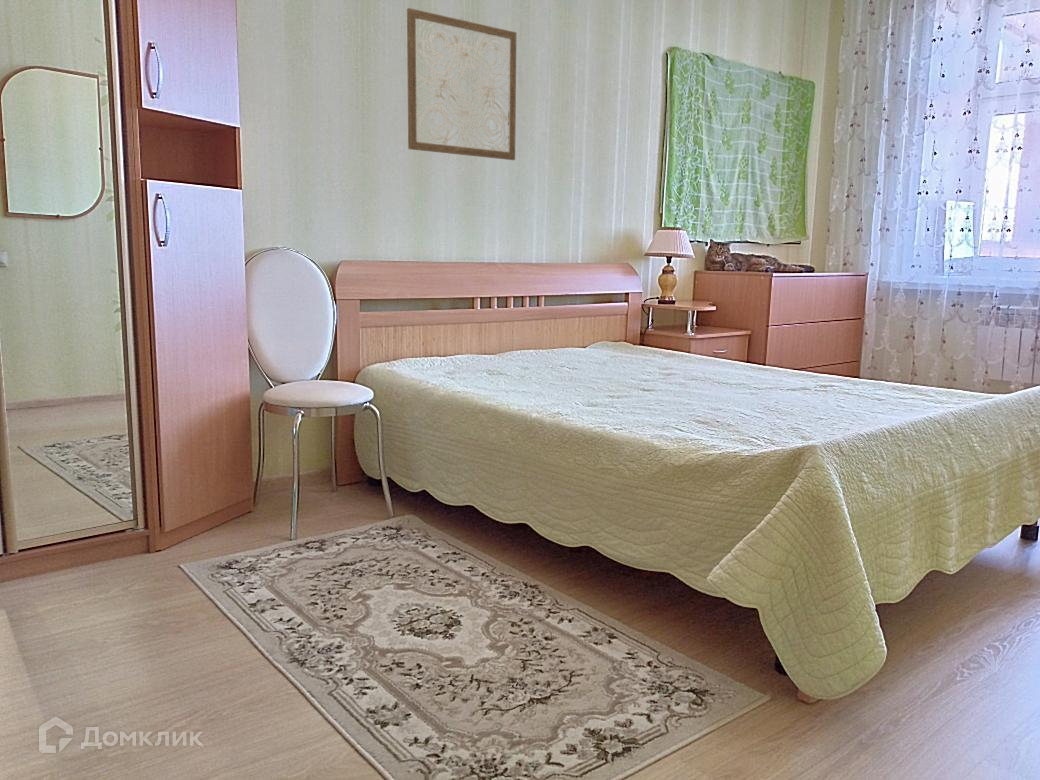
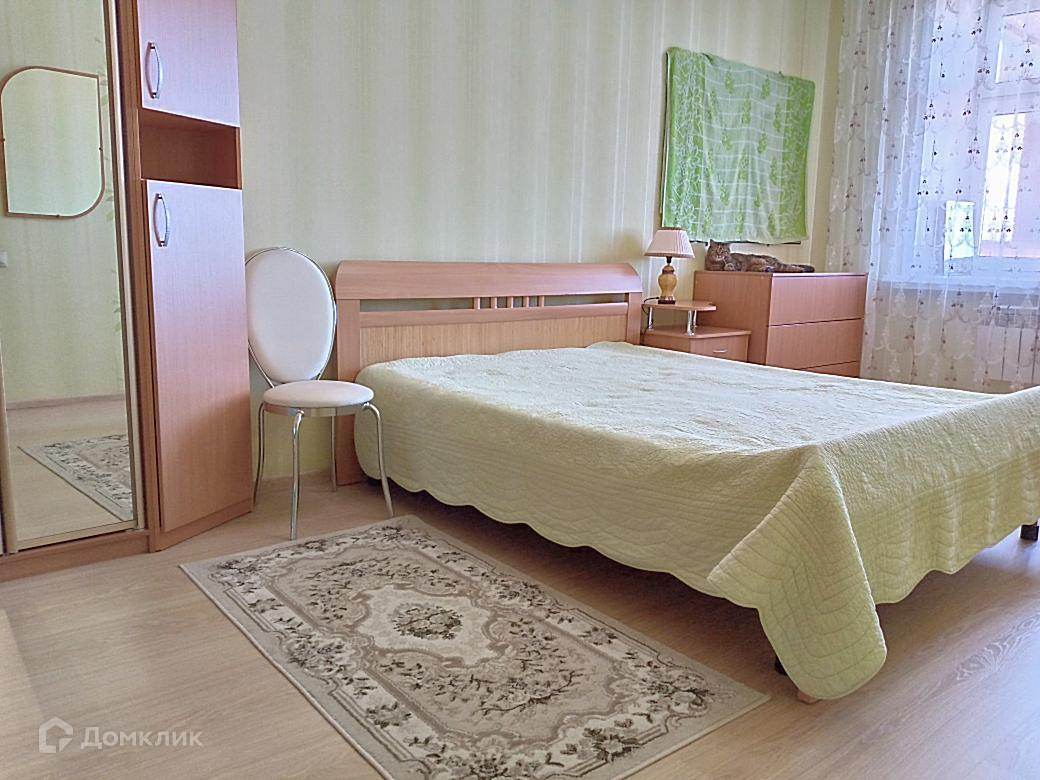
- wall art (460, 88)
